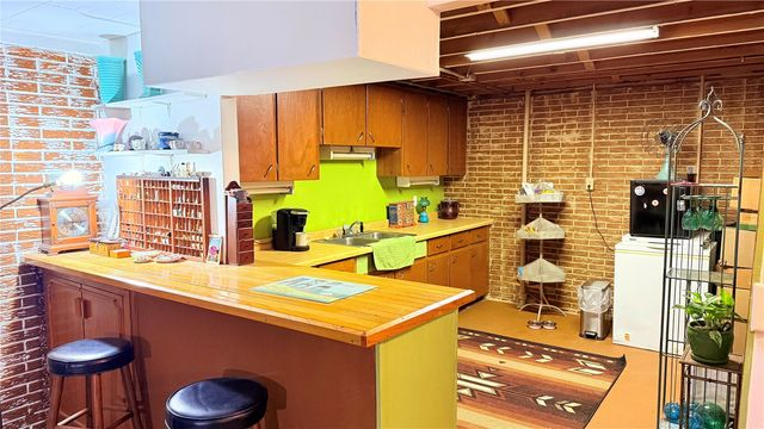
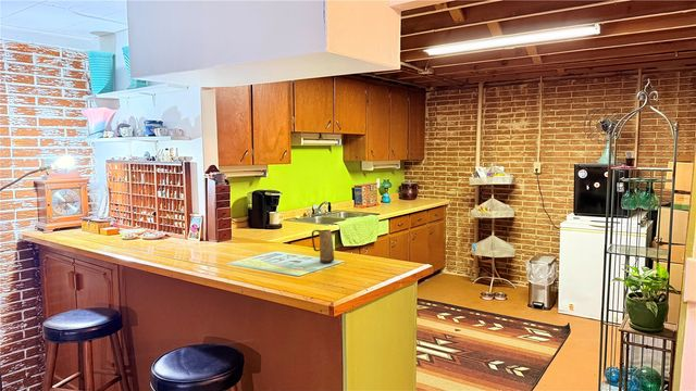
+ mug (323, 245)
